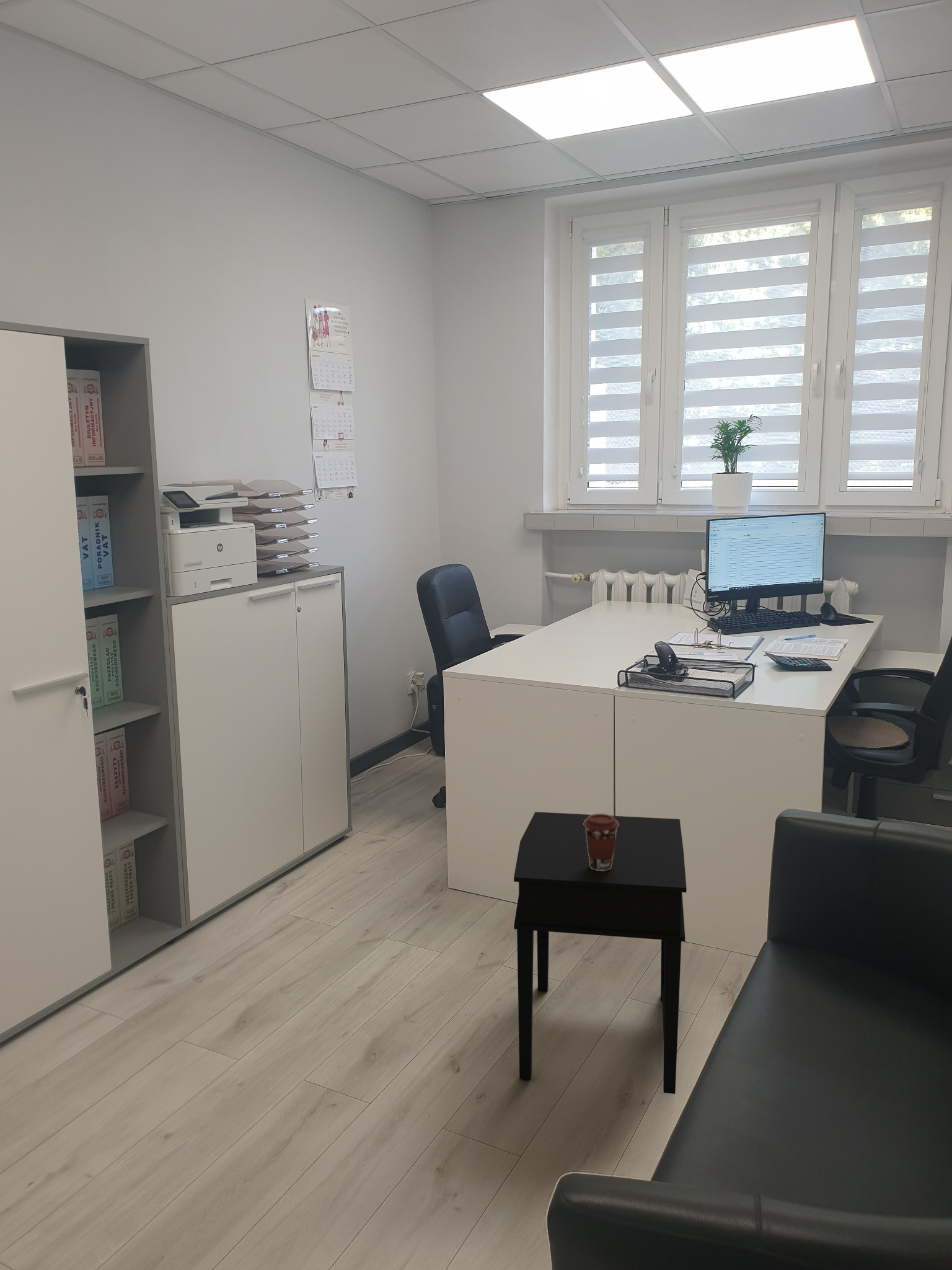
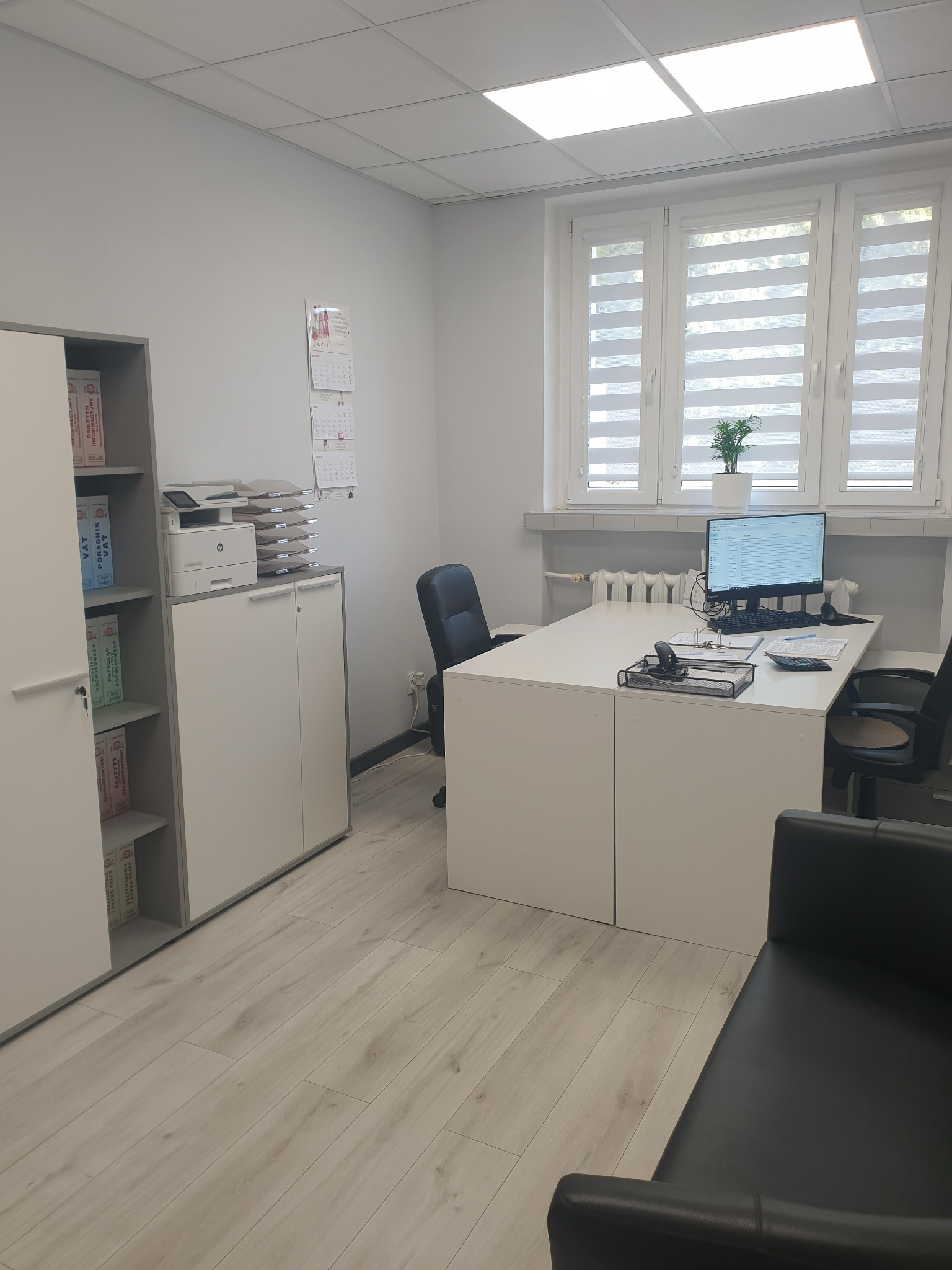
- coffee cup (601, 841)
- side table (602, 935)
